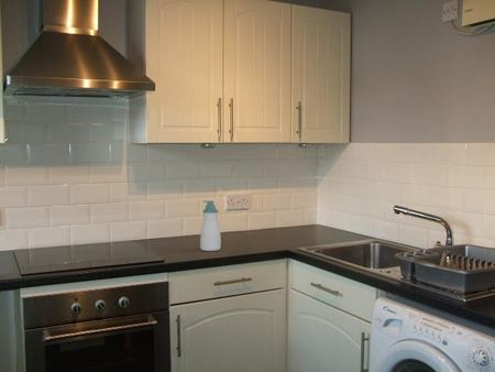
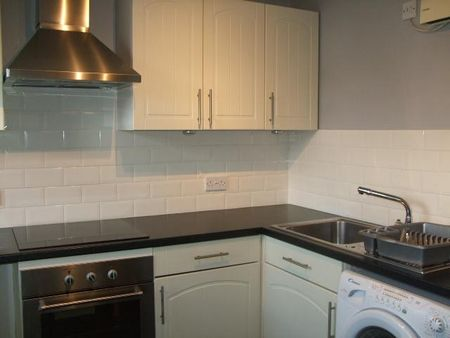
- soap bottle (210, 225)
